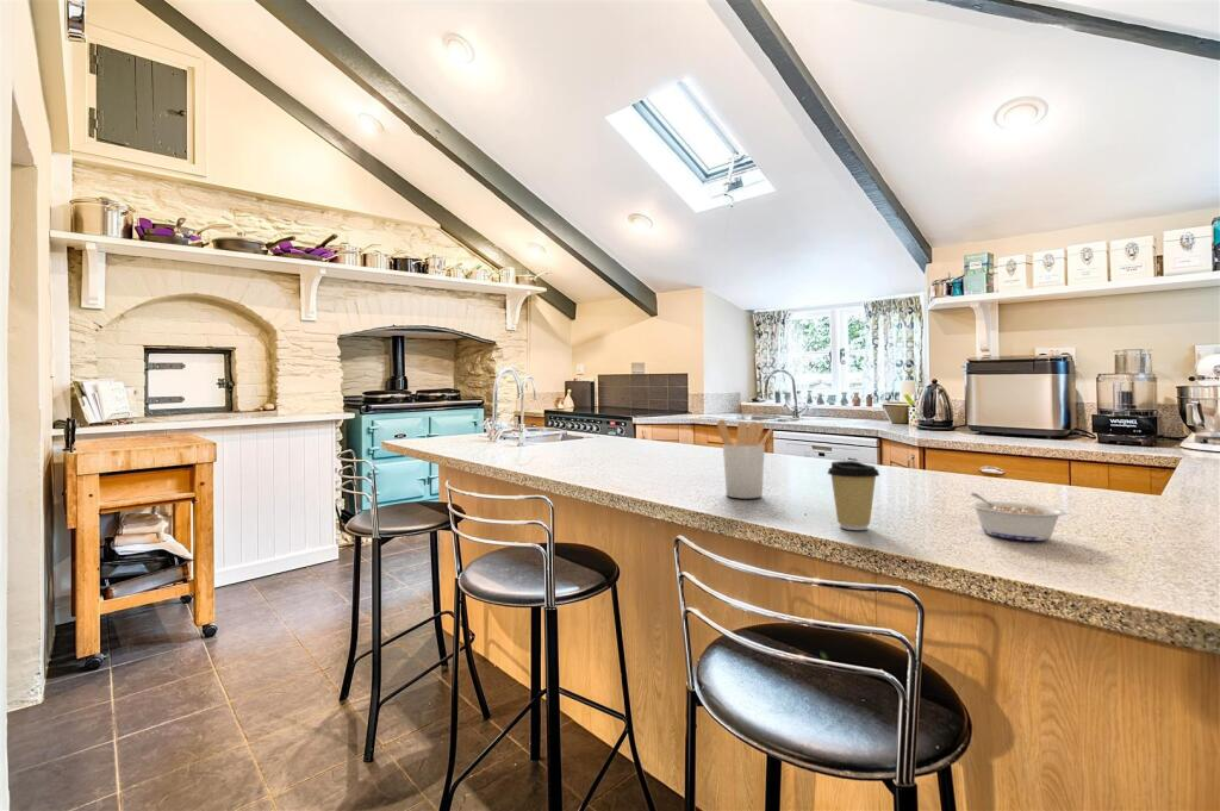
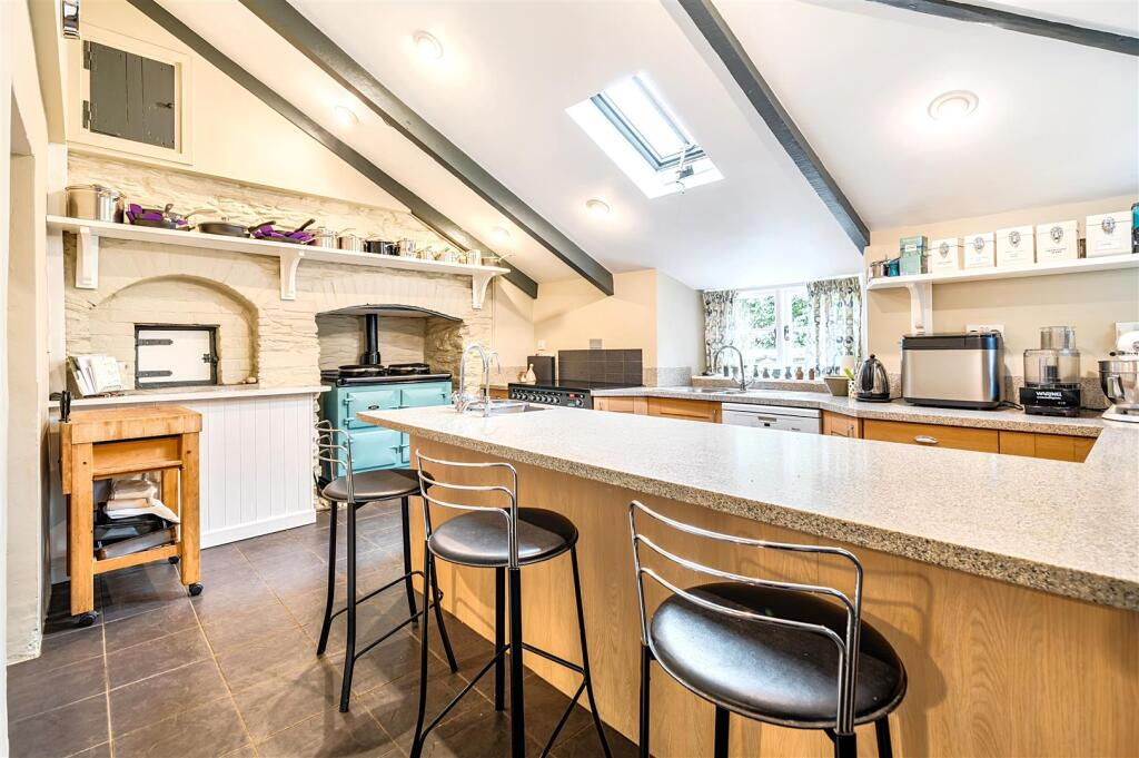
- legume (1012, 517)
- coffee cup (853, 494)
- utensil holder (746, 456)
